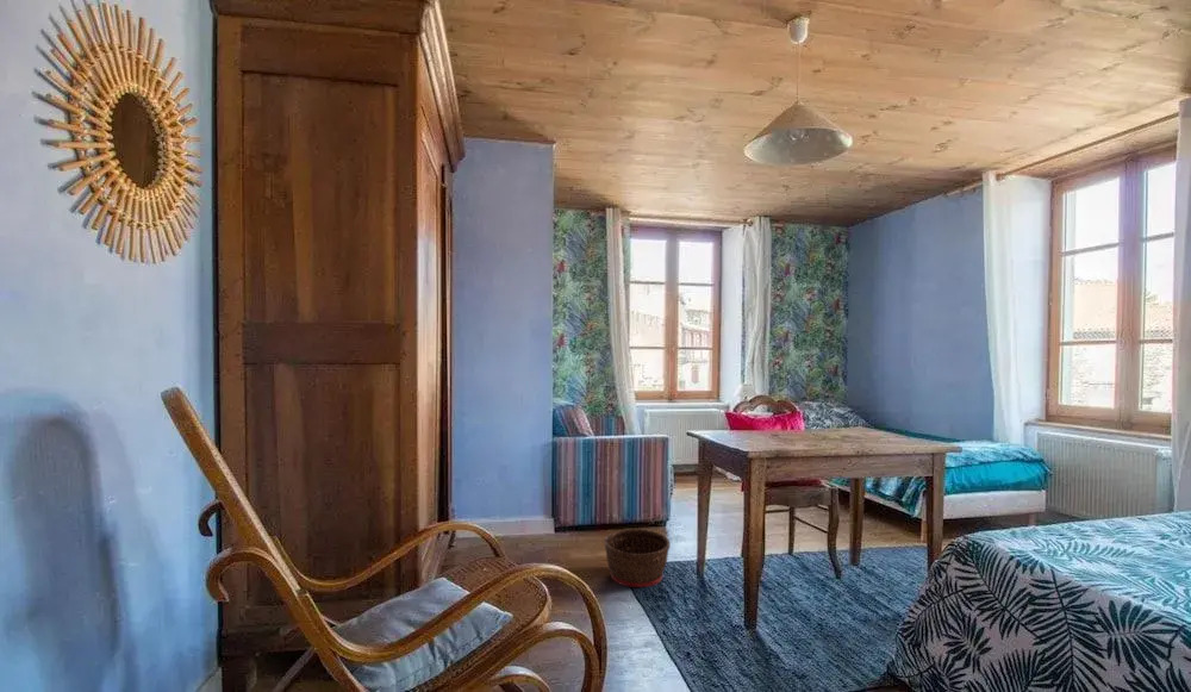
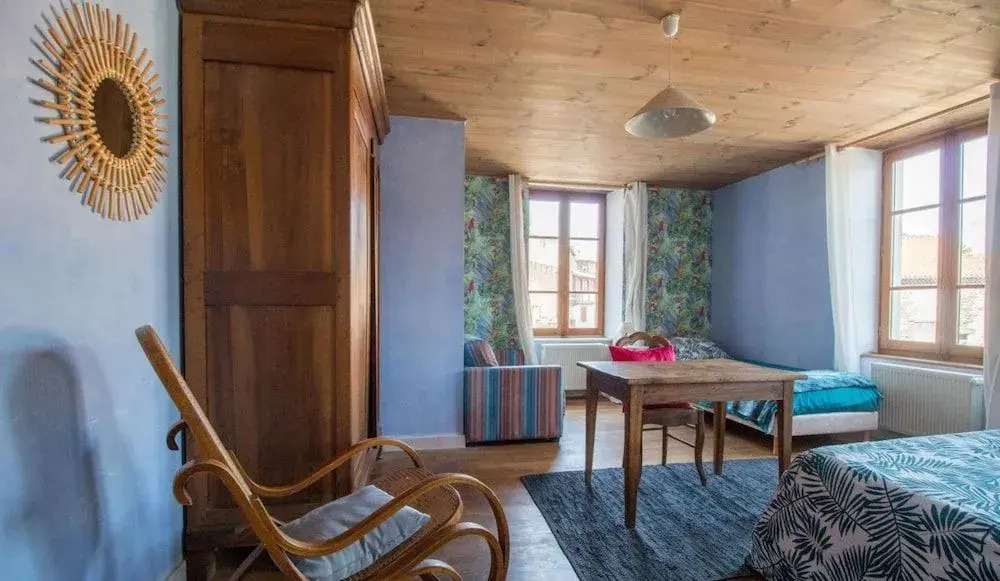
- basket (636, 557)
